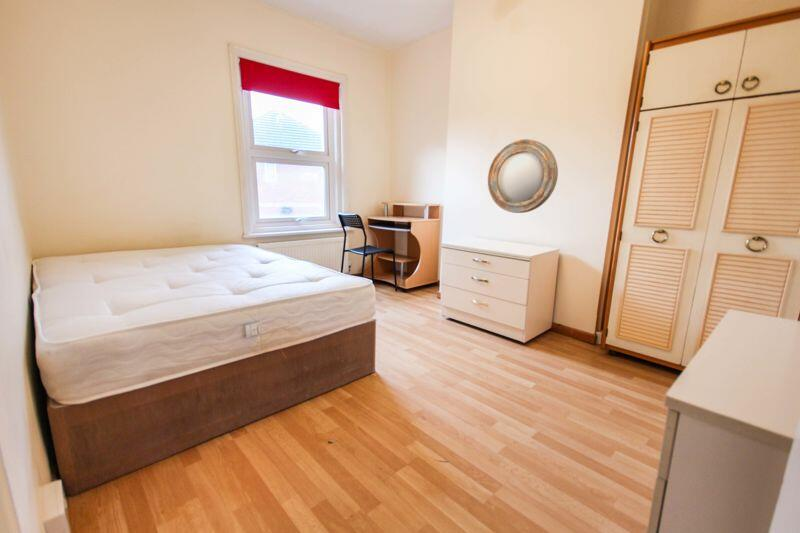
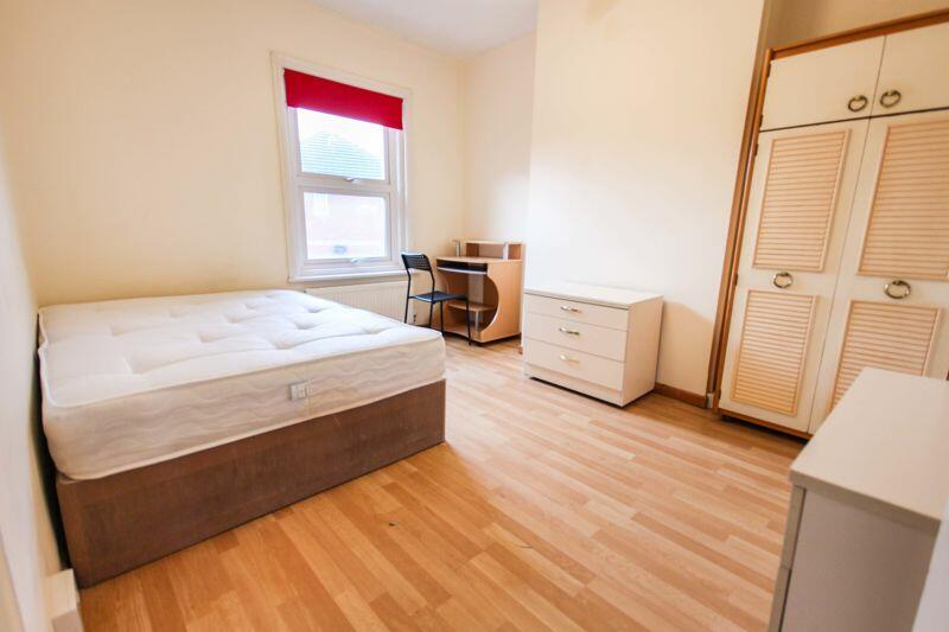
- home mirror (520, 177)
